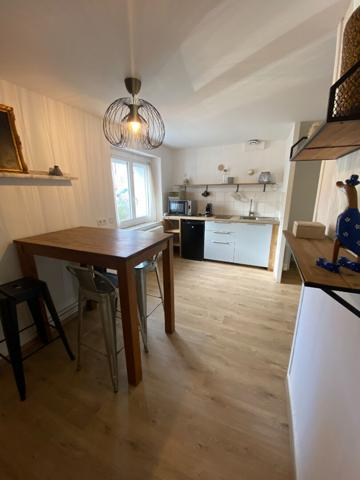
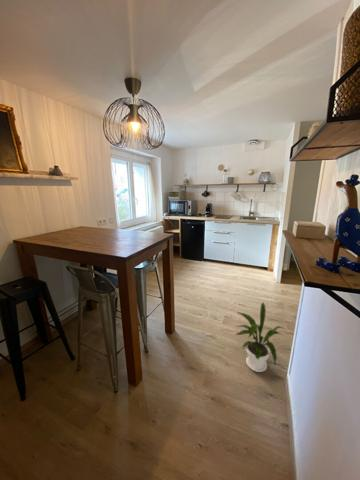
+ house plant (257, 338)
